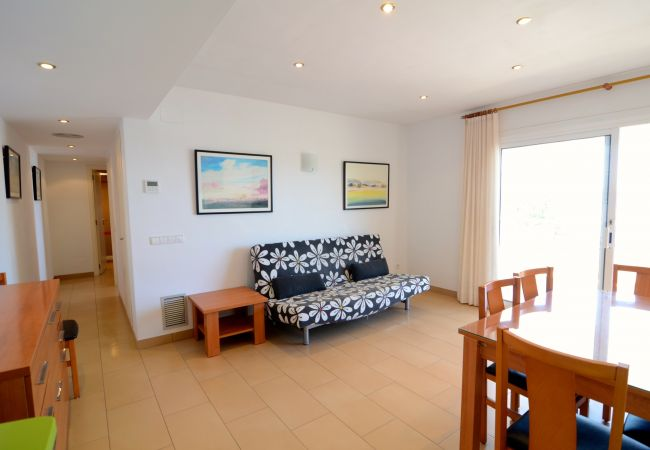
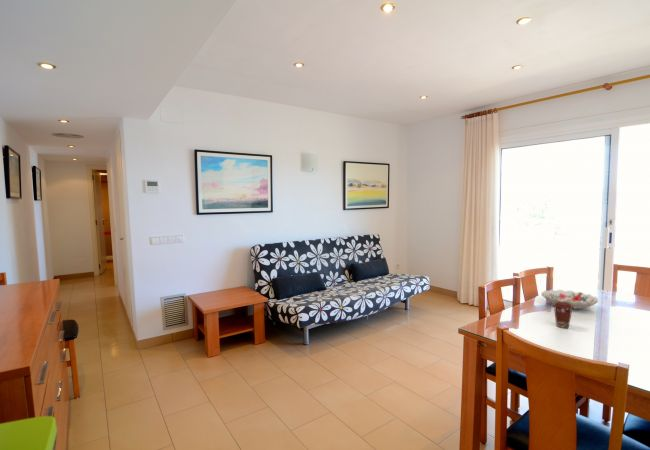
+ coffee cup (562, 314)
+ decorative bowl (568, 300)
